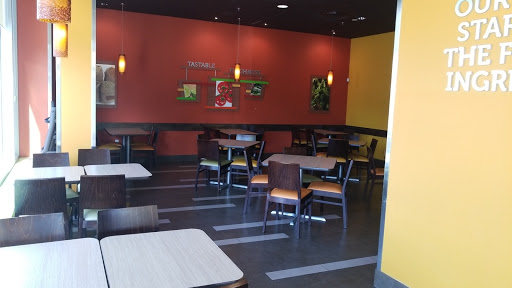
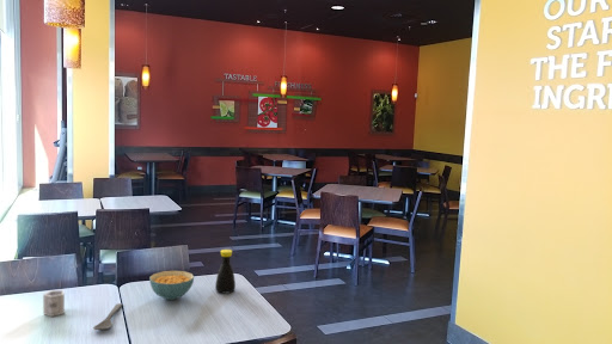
+ cereal bowl (171, 287)
+ cup (55, 302)
+ spoon (110, 315)
+ bottle (225, 270)
